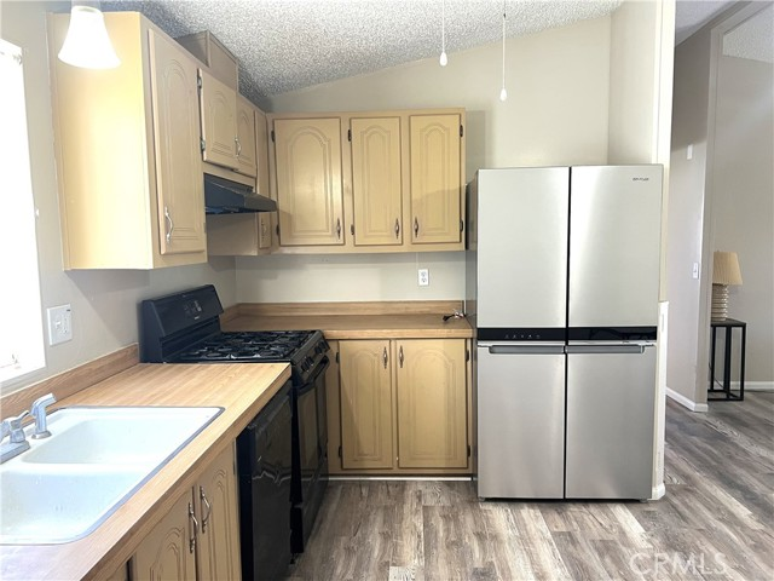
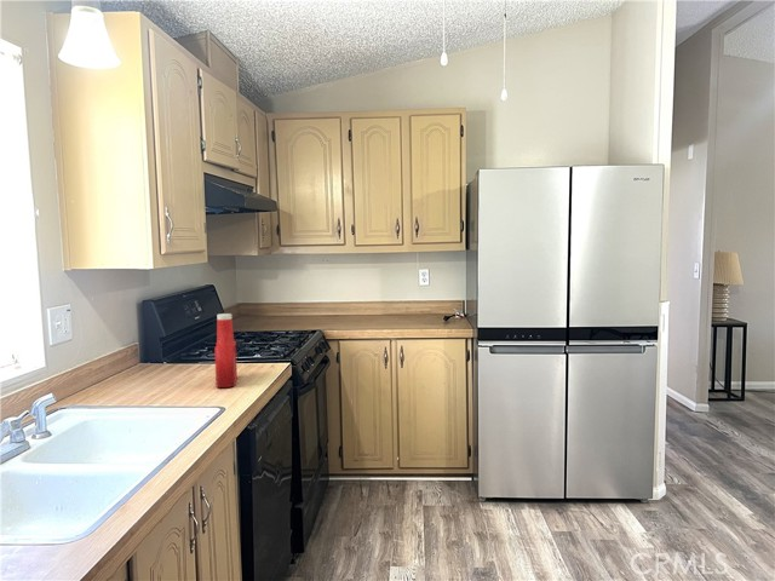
+ soap bottle (225, 349)
